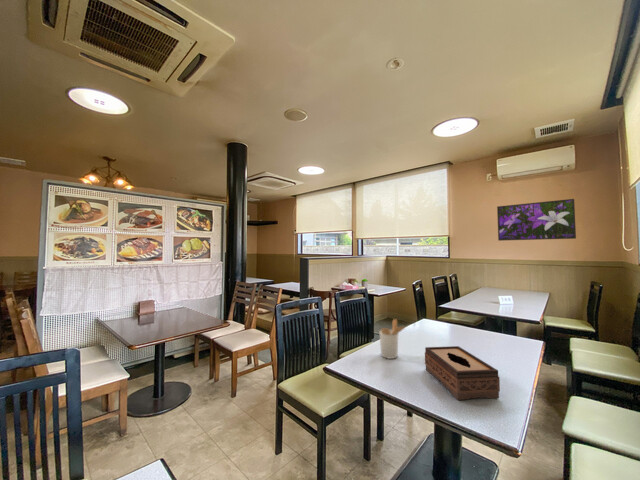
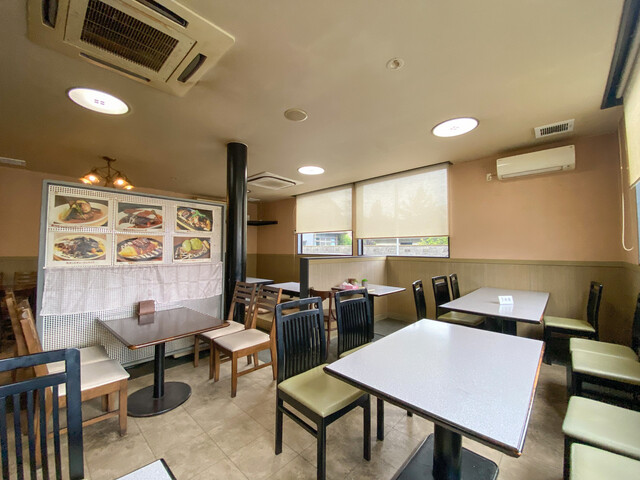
- tissue box (458, 369)
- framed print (533, 221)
- utensil holder (393, 339)
